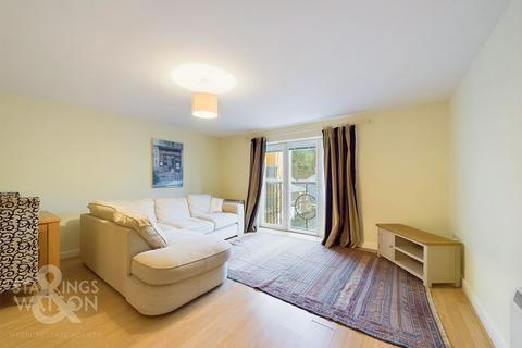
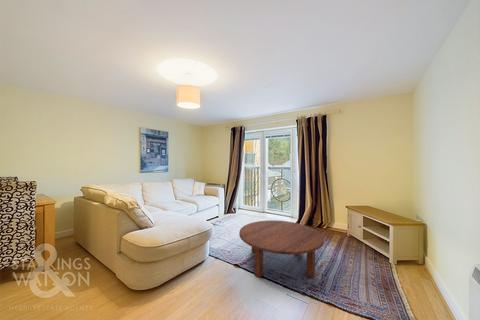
+ coffee table (279, 247)
